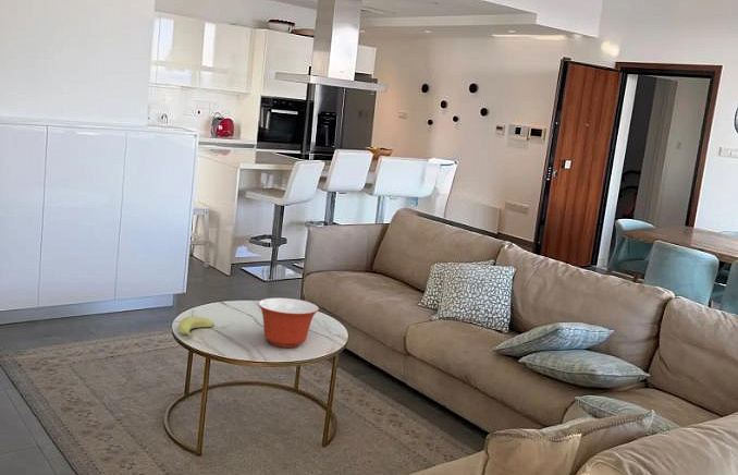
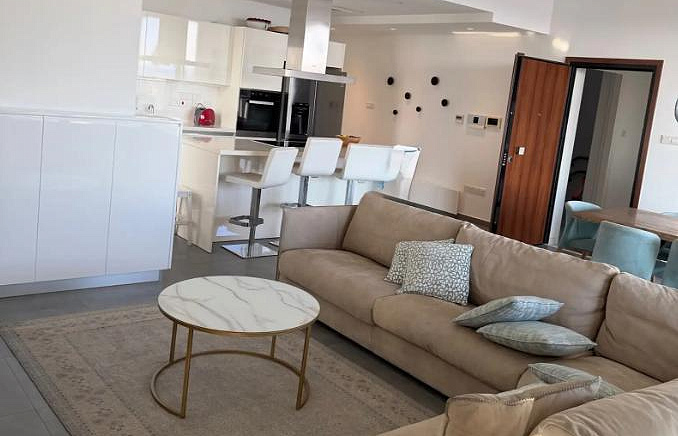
- mixing bowl (286, 324)
- banana (196, 326)
